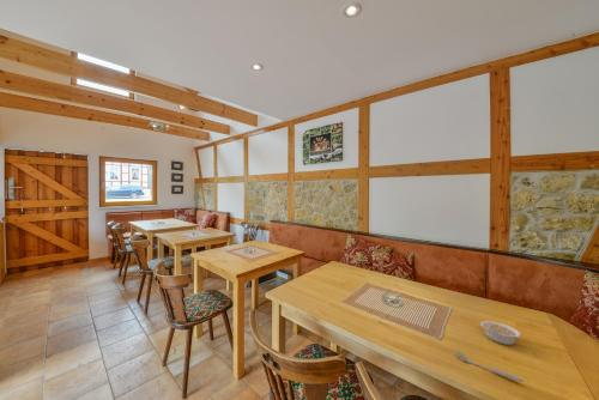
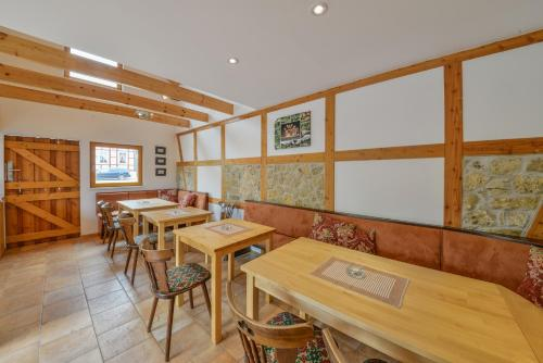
- spoon (485, 366)
- legume (501, 333)
